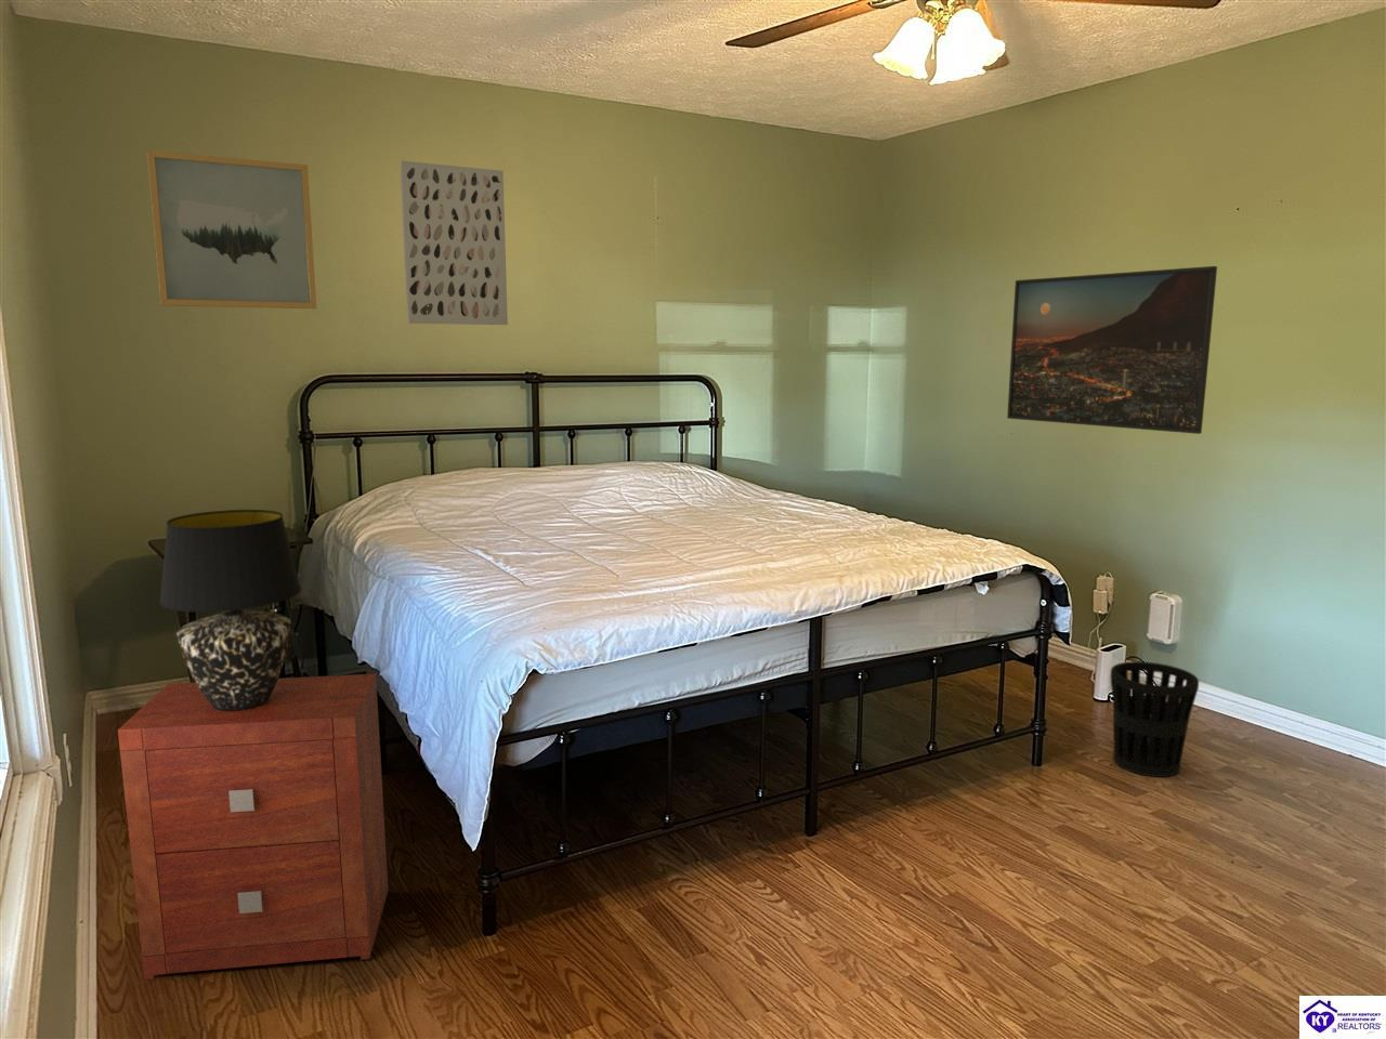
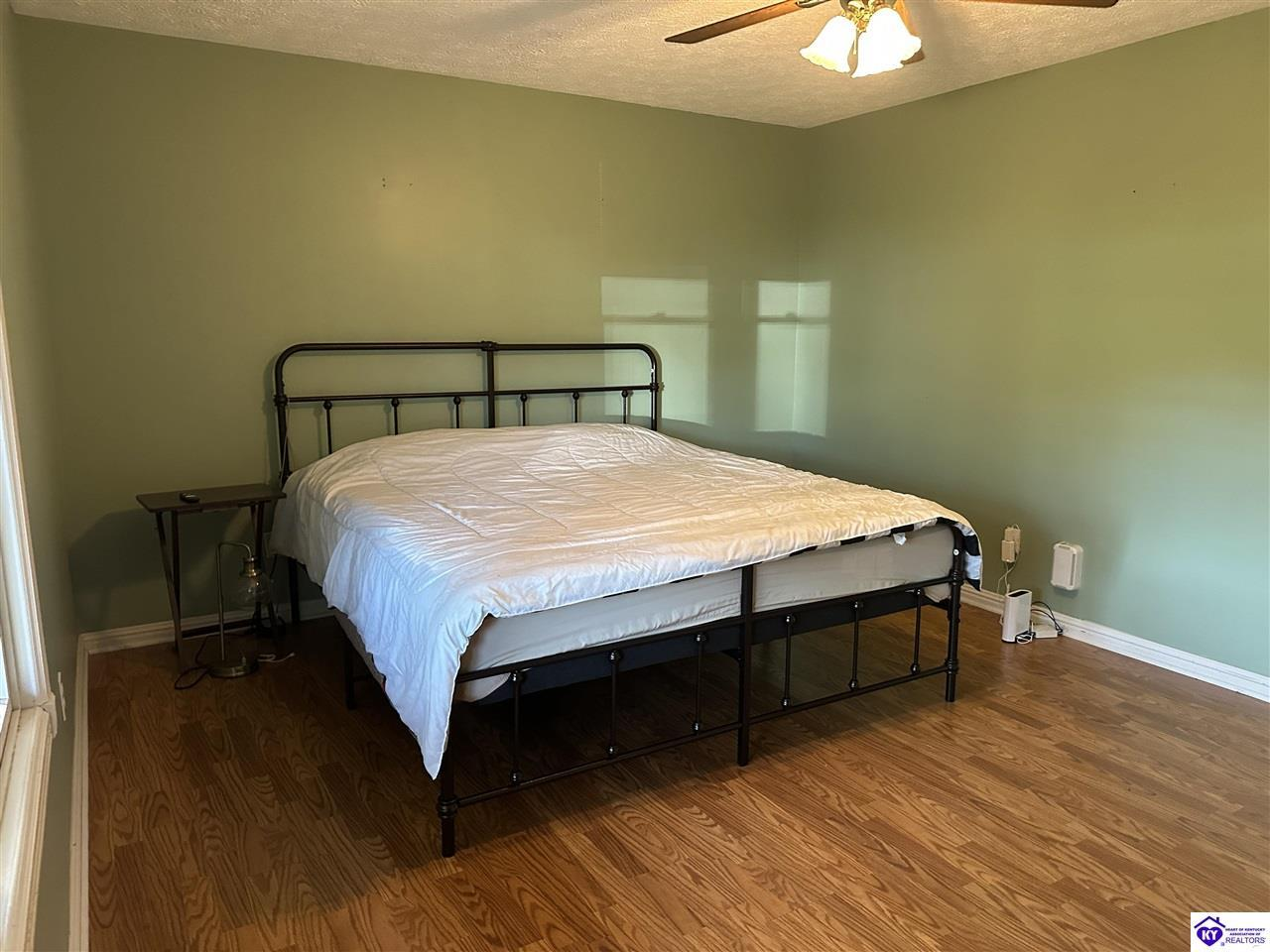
- wall art (455, 246)
- wall art (235, 232)
- table lamp (232, 610)
- wastebasket (1150, 718)
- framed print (1100, 350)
- nightstand (265, 821)
